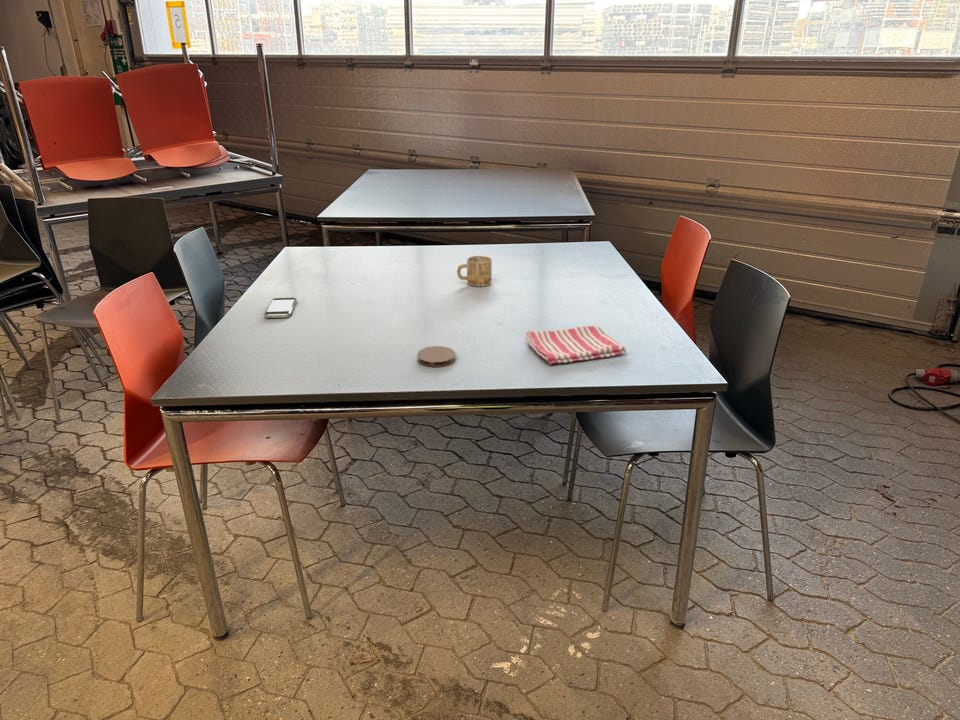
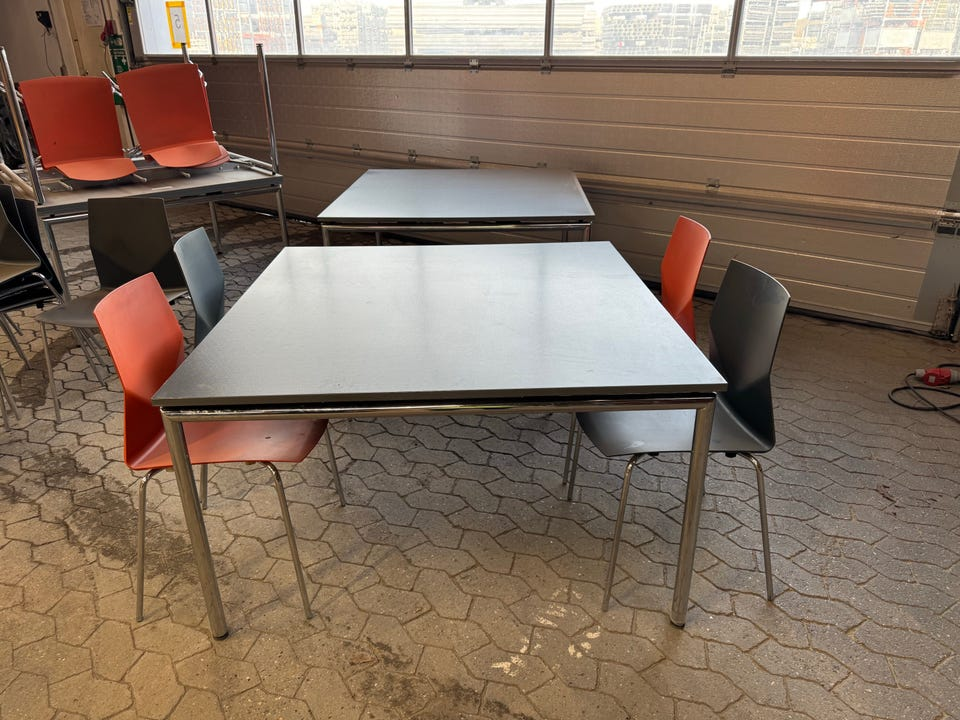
- coaster (436, 356)
- smartphone (281, 307)
- dish towel (574, 342)
- mug (474, 271)
